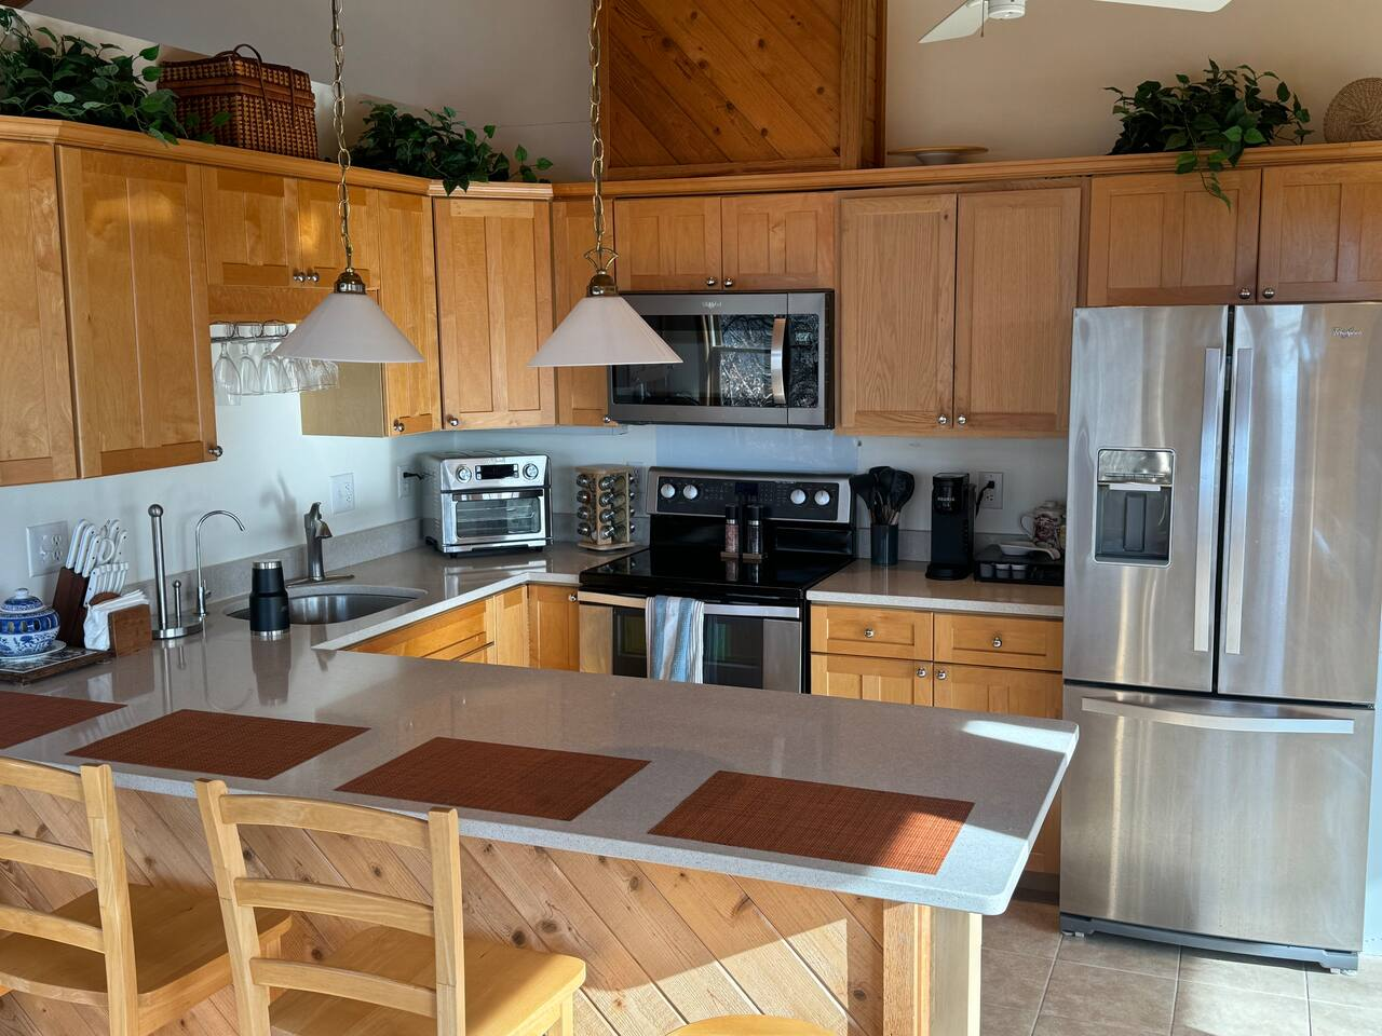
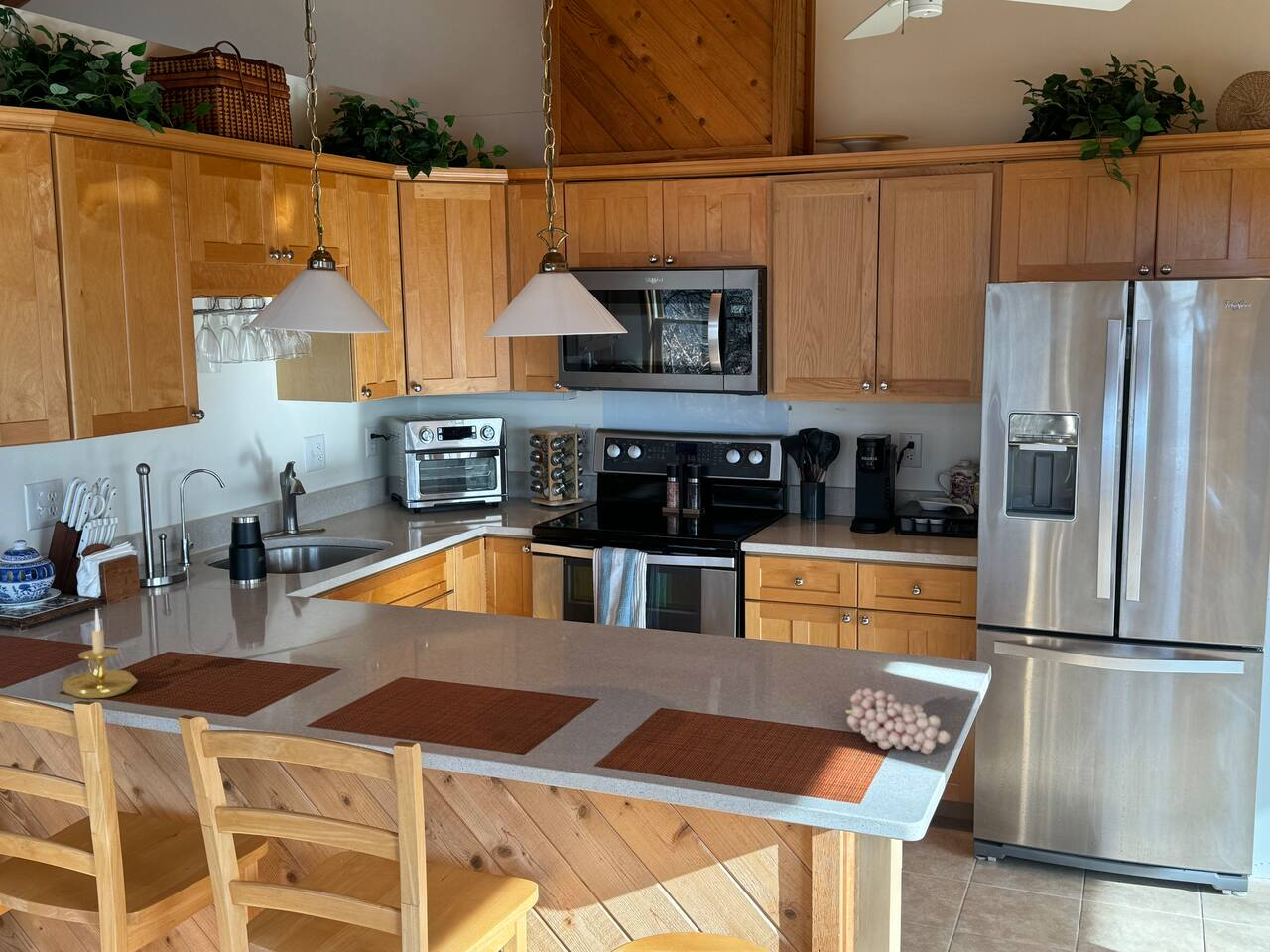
+ candle holder (97, 648)
+ fruit (895, 722)
